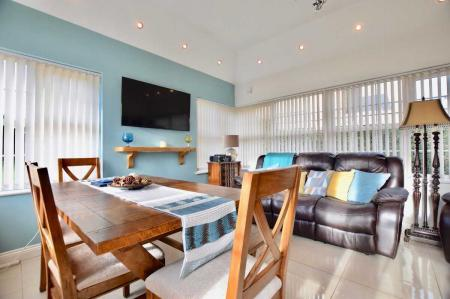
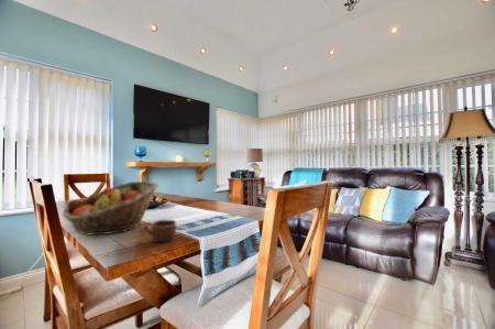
+ mug (161, 231)
+ fruit basket (113, 204)
